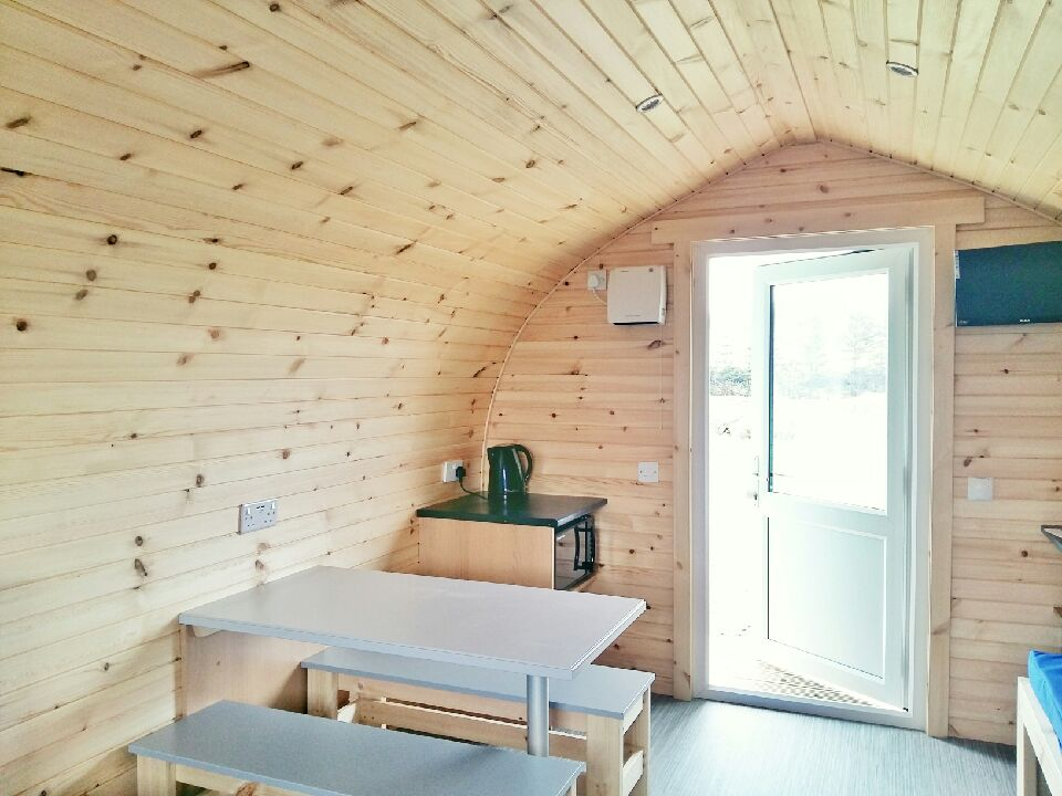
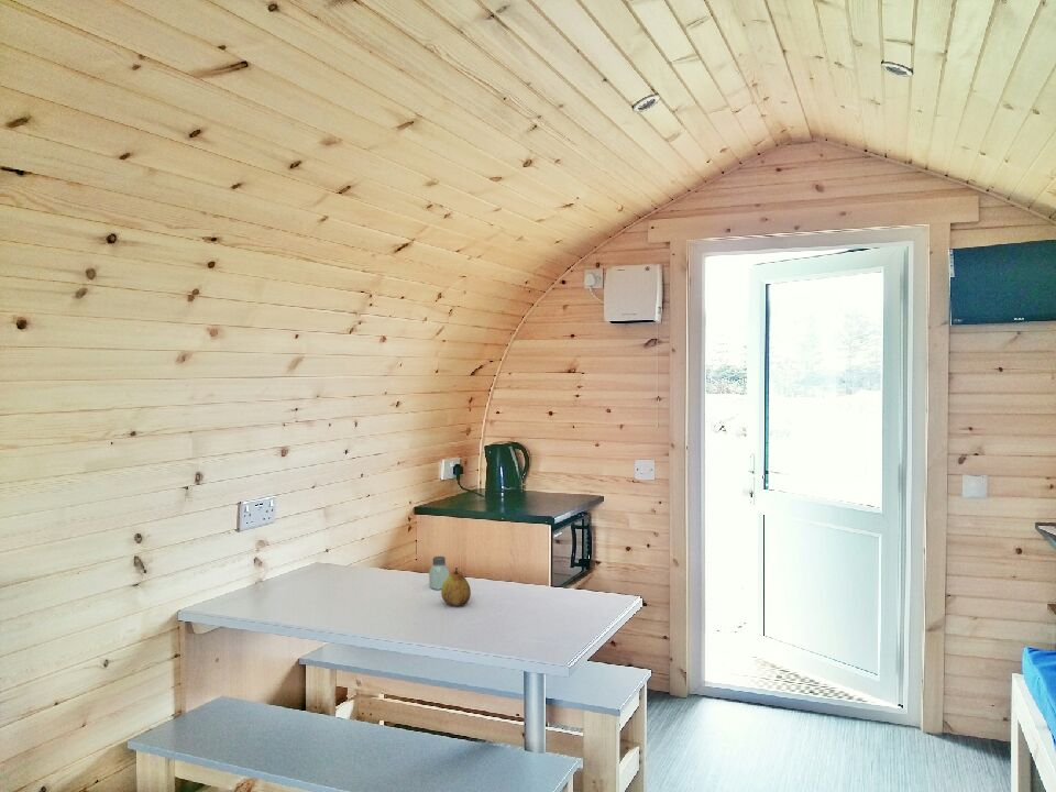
+ saltshaker (439, 572)
+ fruit (455, 584)
